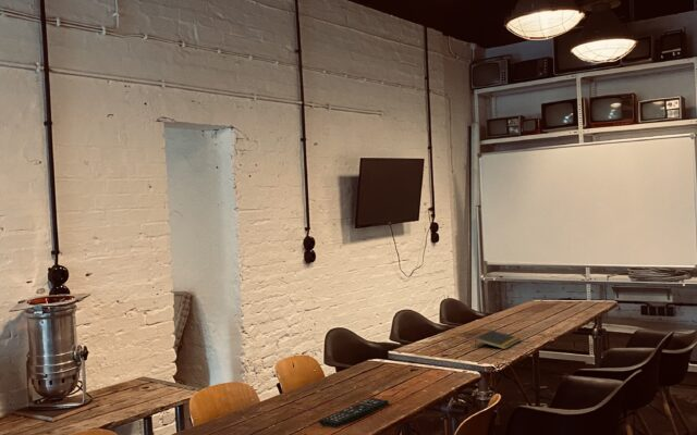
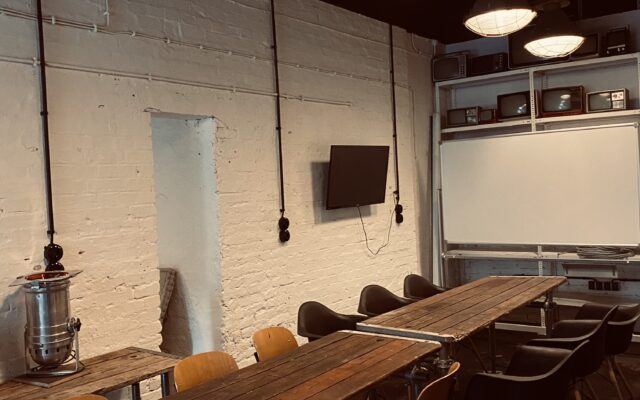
- remote control (355, 411)
- notepad (498, 339)
